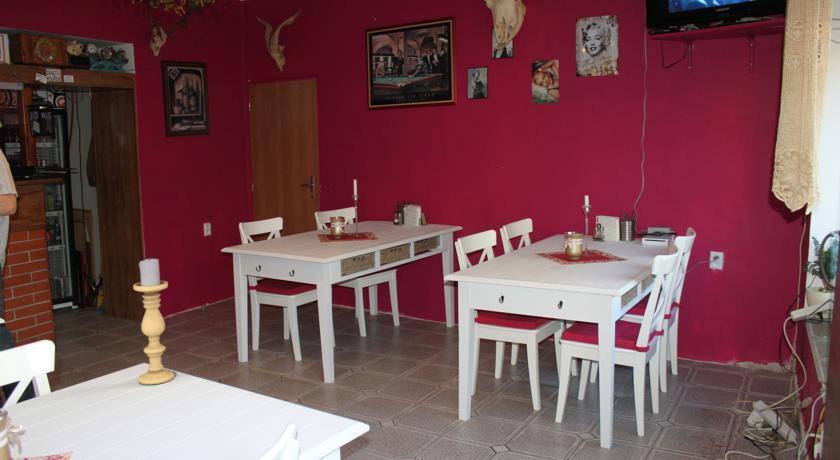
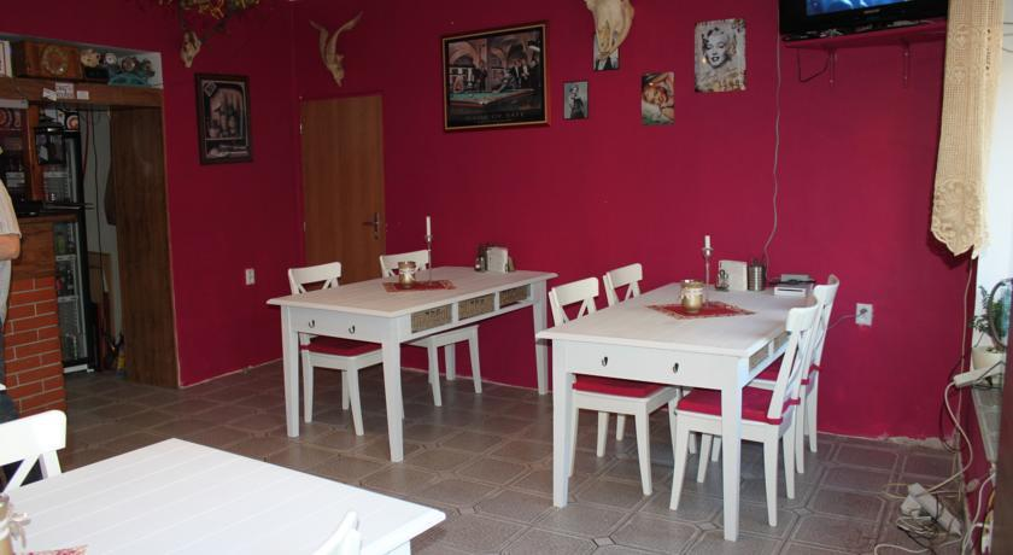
- candle holder (152, 318)
